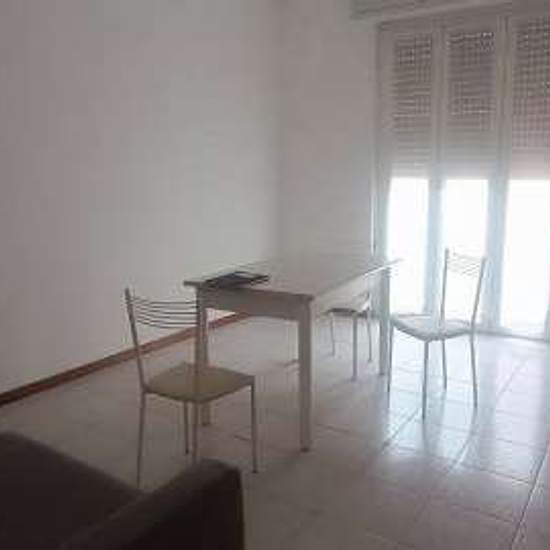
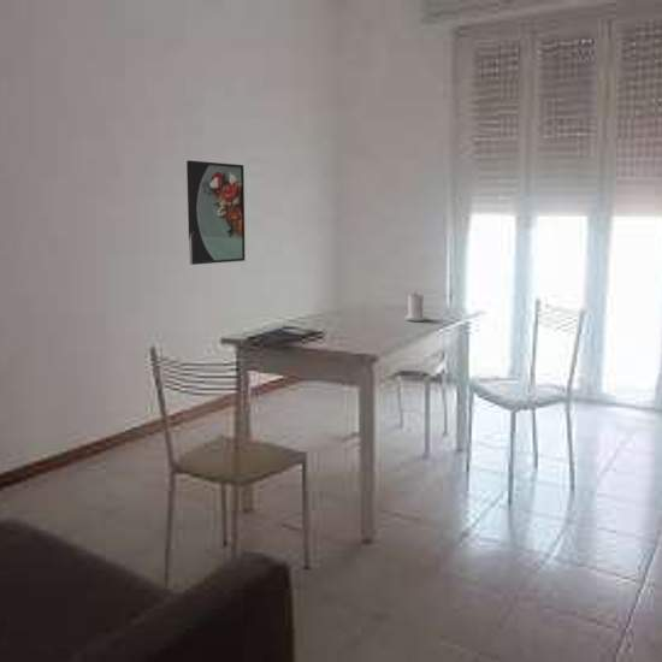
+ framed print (217, 213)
+ candle (415, 305)
